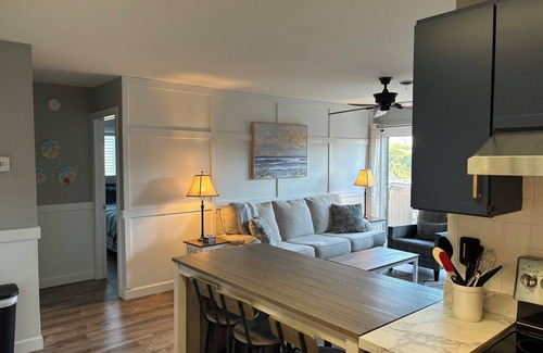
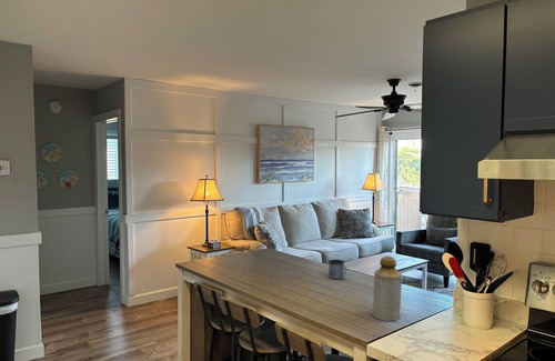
+ mug (337, 269)
+ bottle (386, 287)
